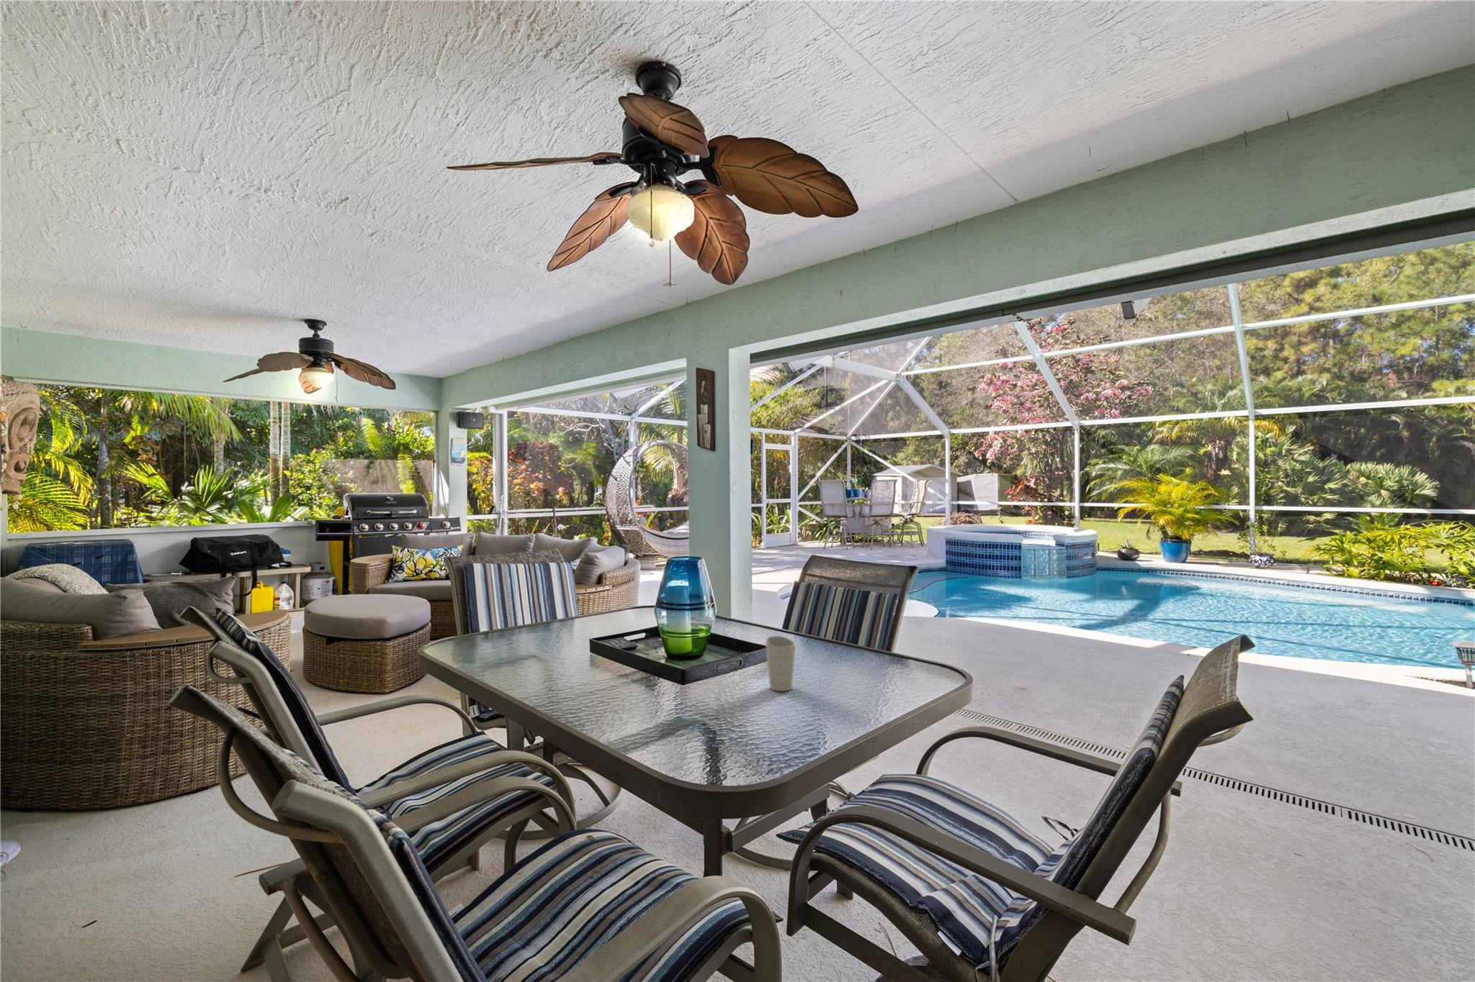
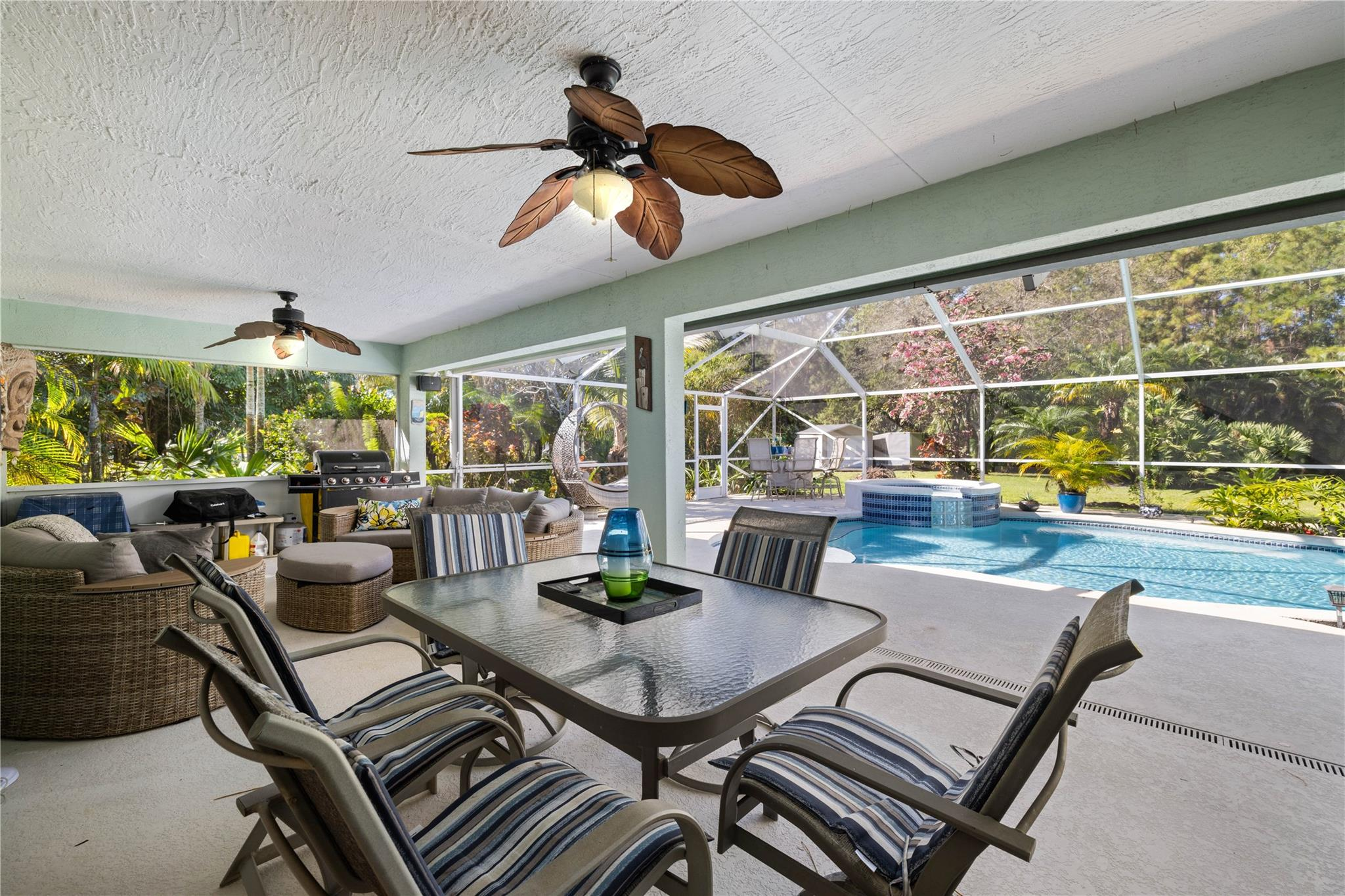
- cup (781, 663)
